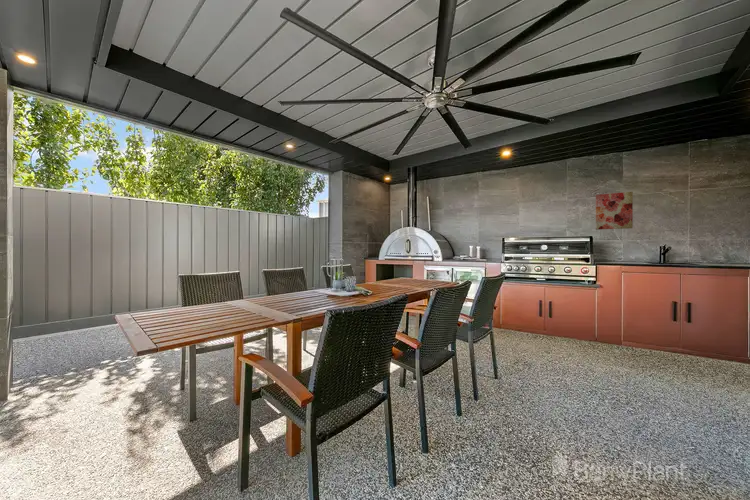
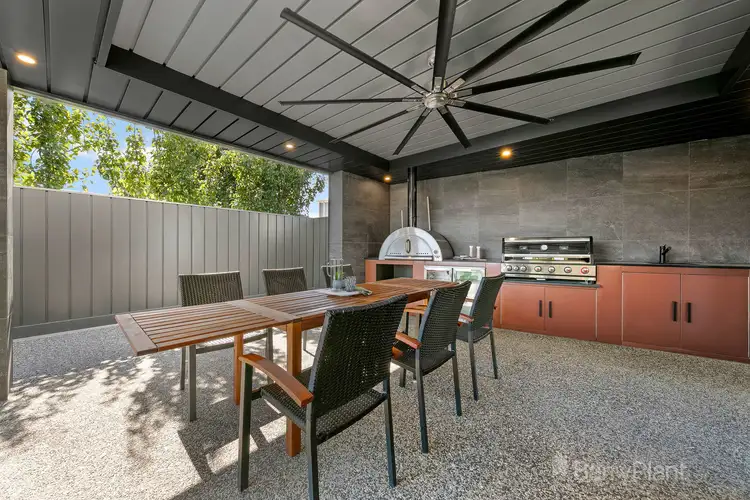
- wall art (613, 211)
